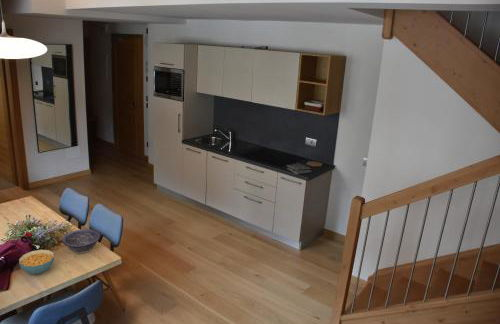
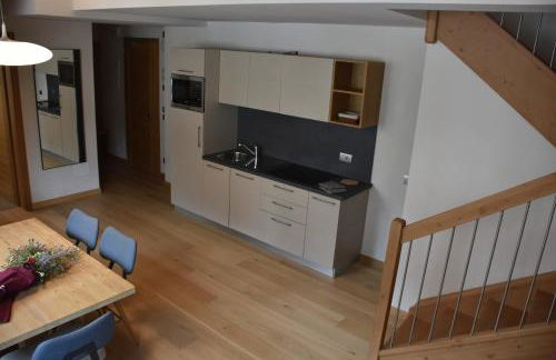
- cereal bowl (37, 264)
- decorative bowl (82, 243)
